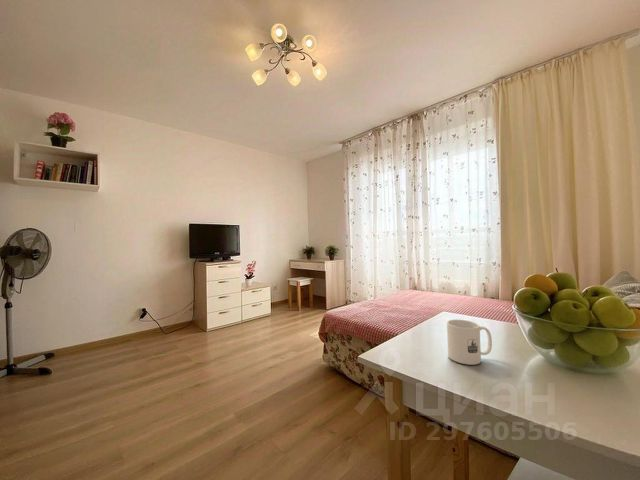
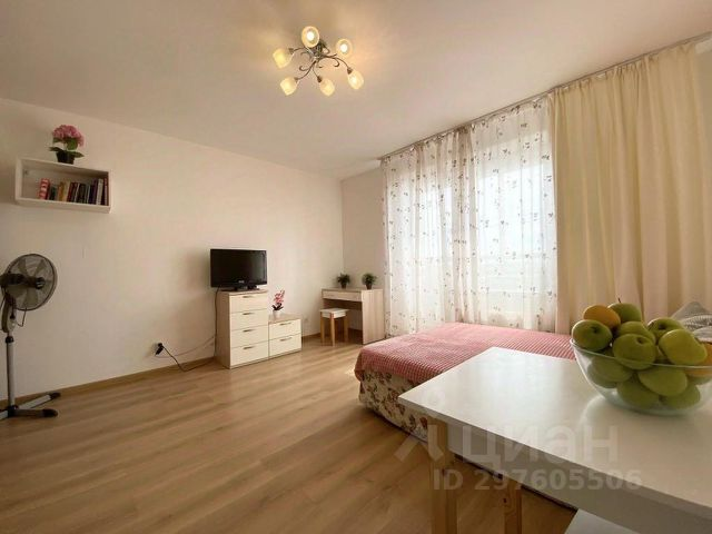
- mug (469, 340)
